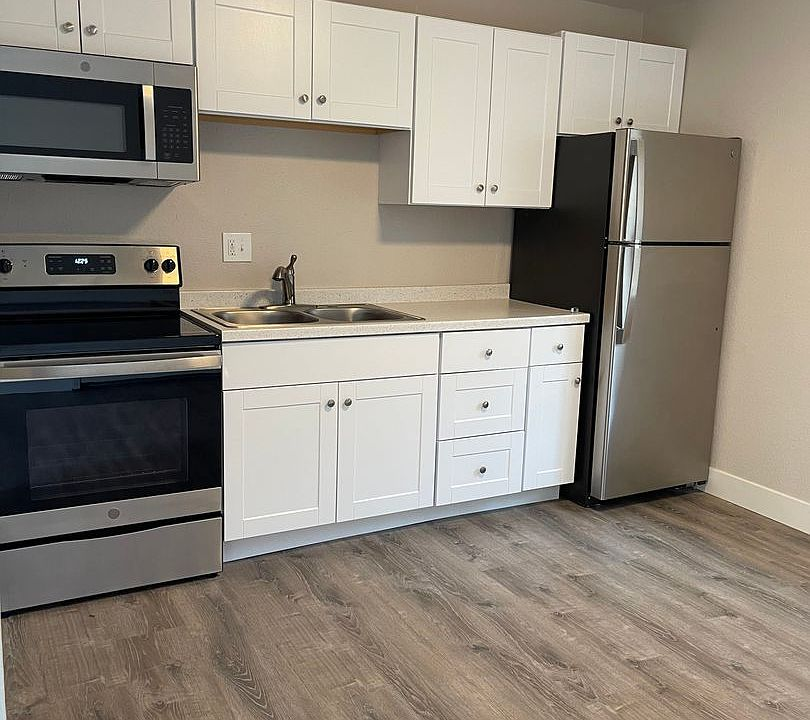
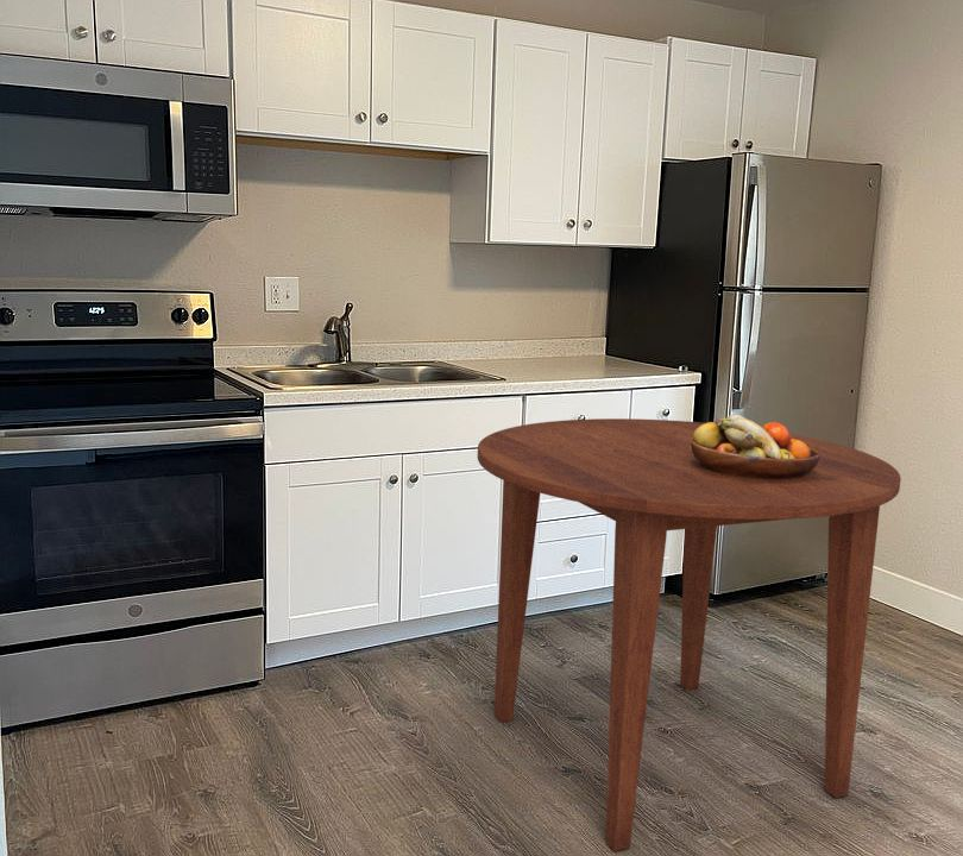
+ fruit bowl (755, 441)
+ dining table (657, 606)
